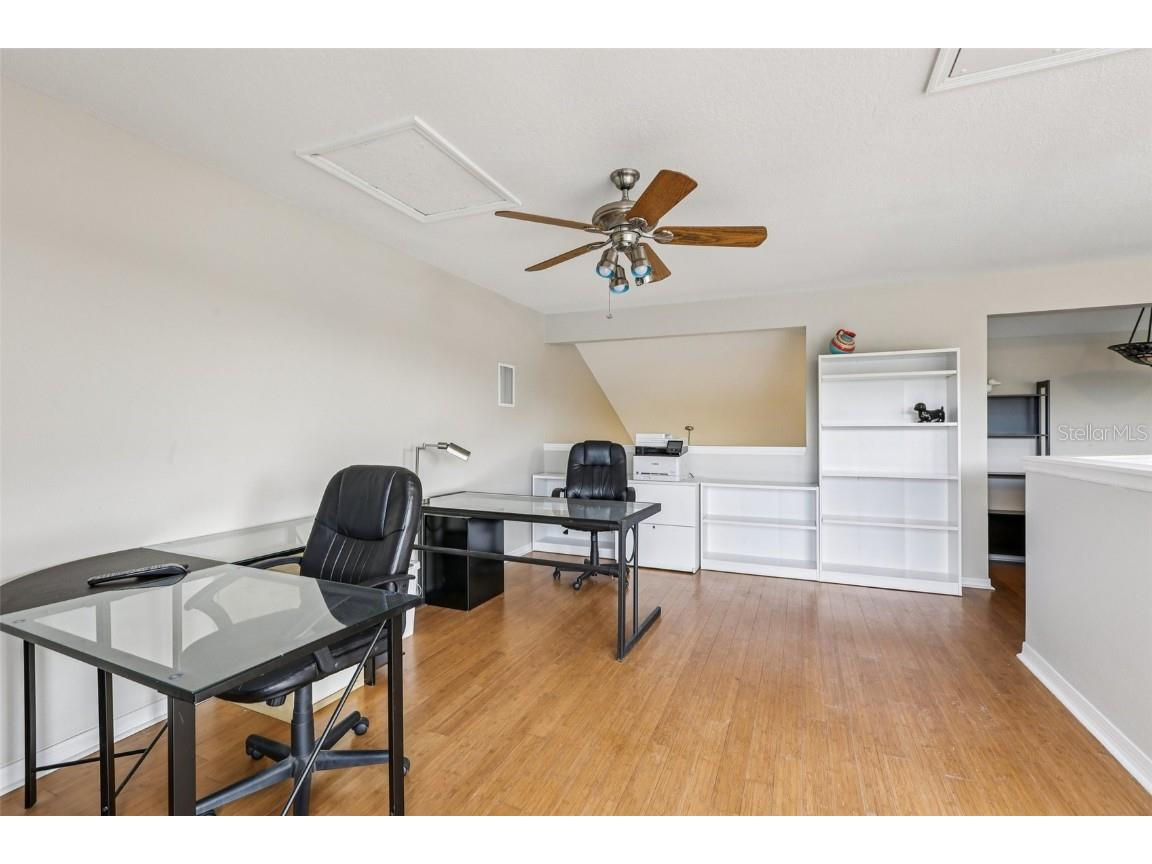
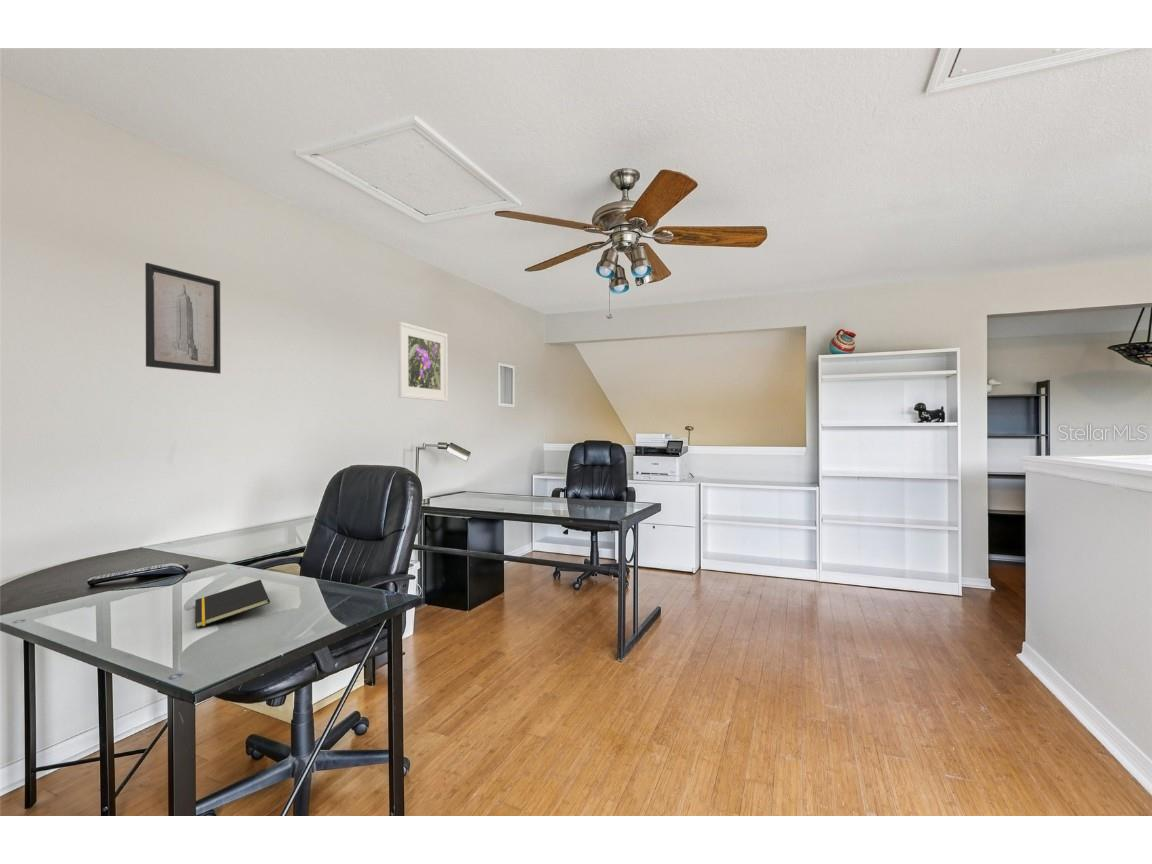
+ notepad (231, 601)
+ wall art (185, 321)
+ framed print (424, 363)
